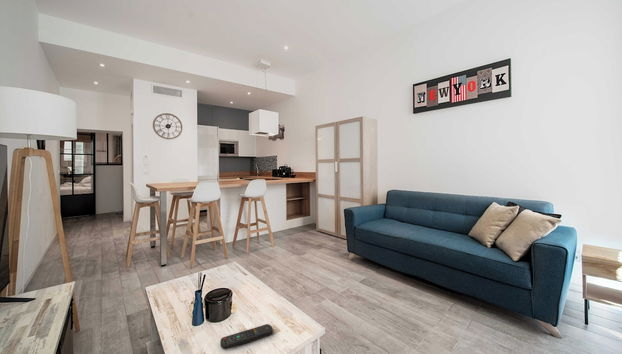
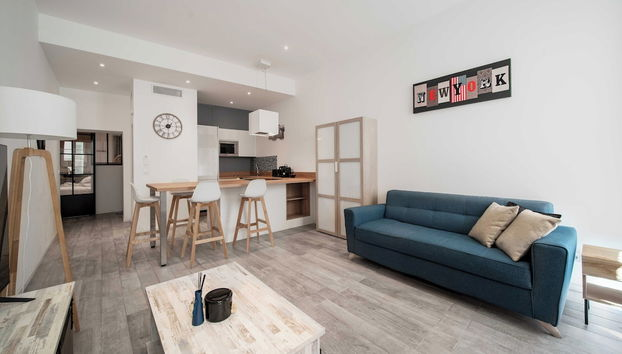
- remote control (247, 335)
